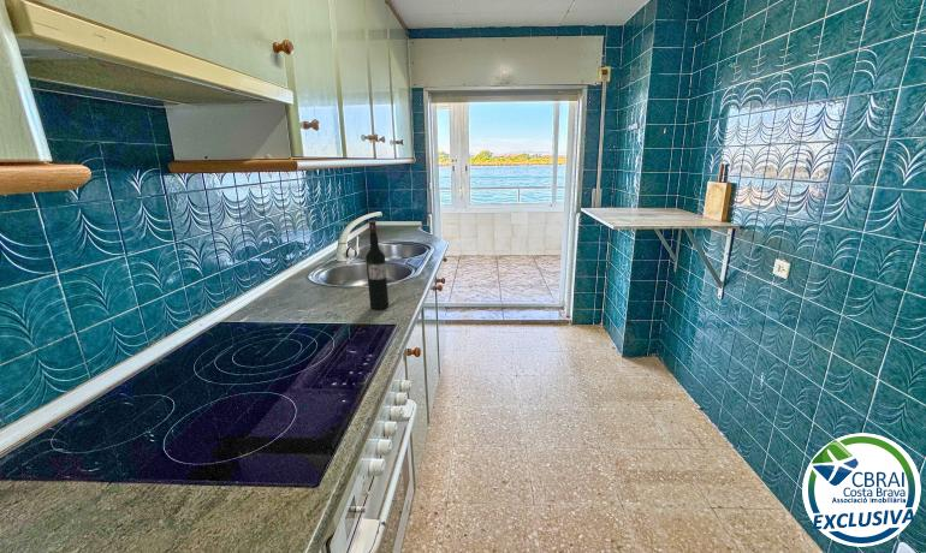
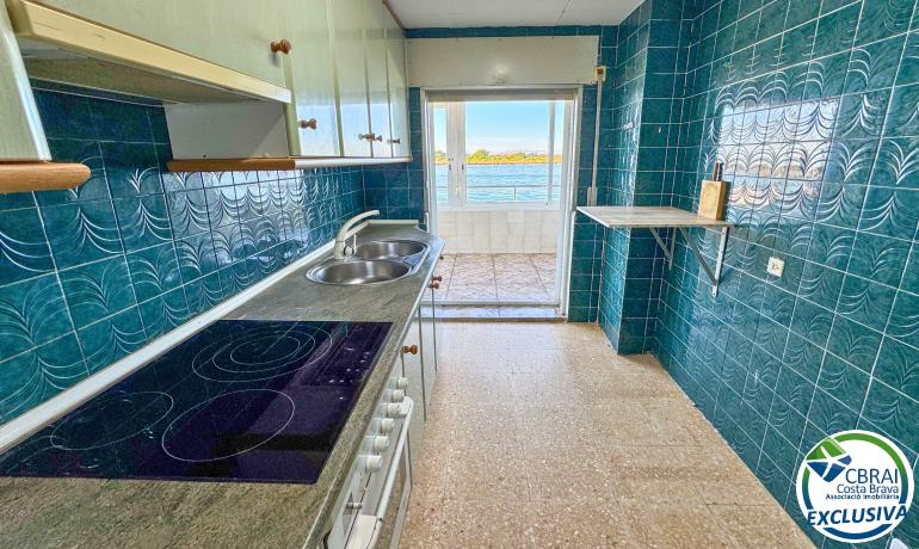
- wine bottle (375, 264)
